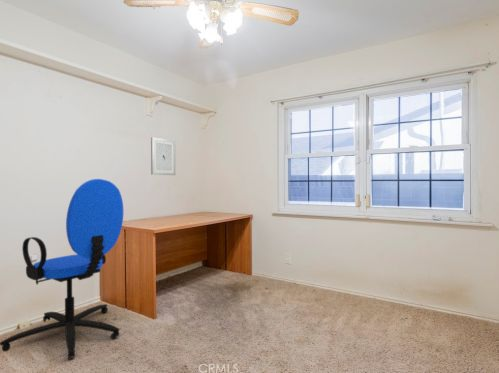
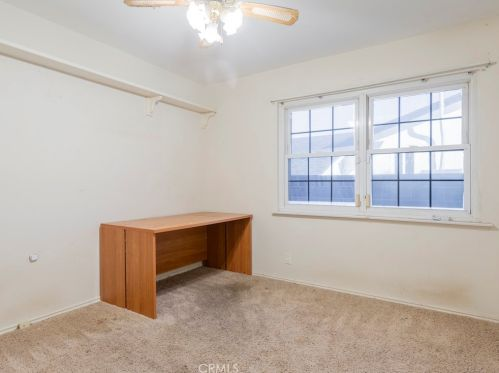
- wall art (163, 157)
- office chair (70, 256)
